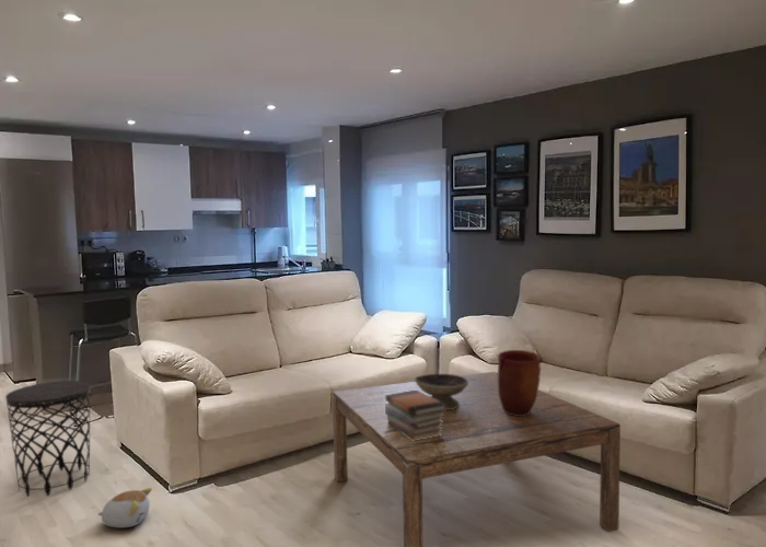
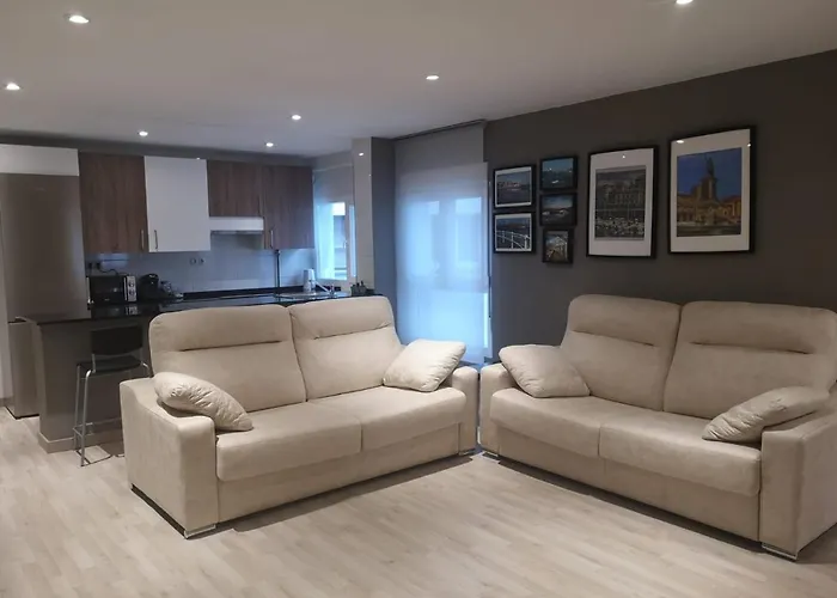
- side table (51, 435)
- decorative bowl (441, 391)
- coffee table (462, 453)
- book stack (414, 414)
- plush toy (121, 508)
- vase (519, 383)
